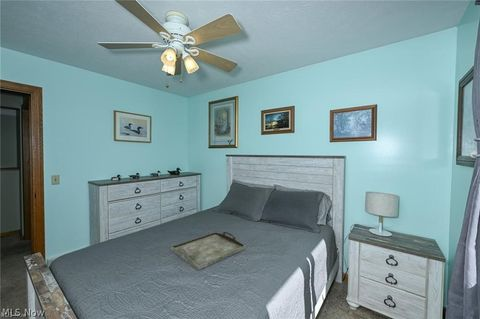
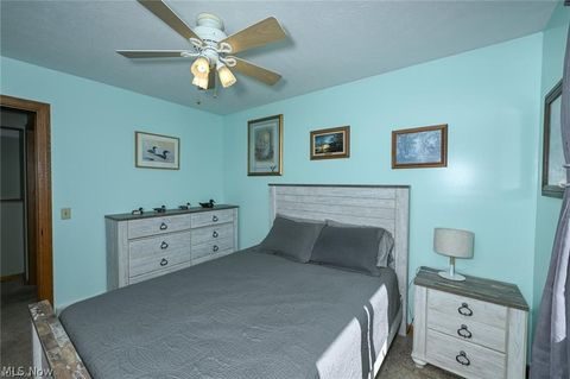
- serving tray (208, 244)
